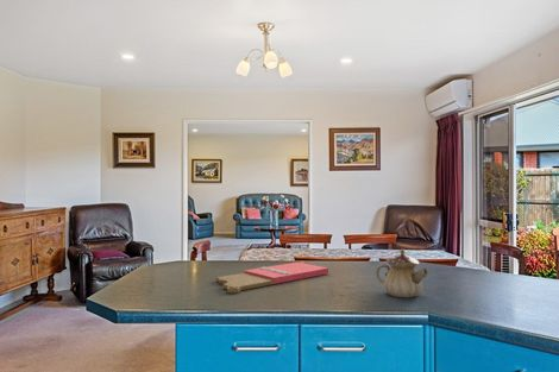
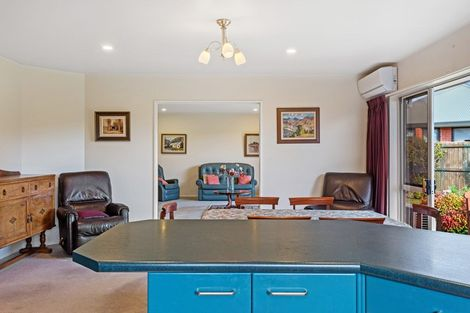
- cutting board (269, 275)
- teapot (400, 271)
